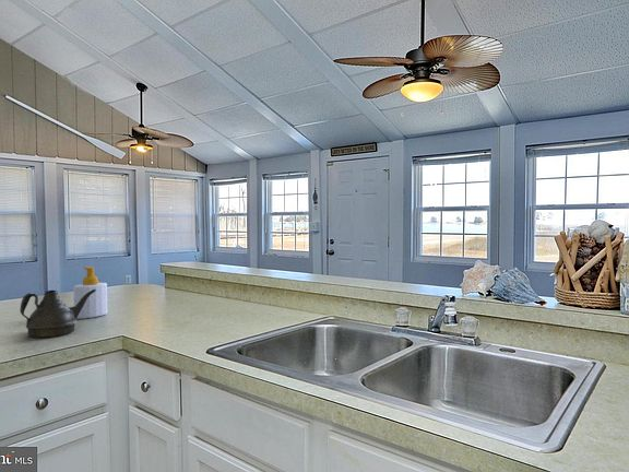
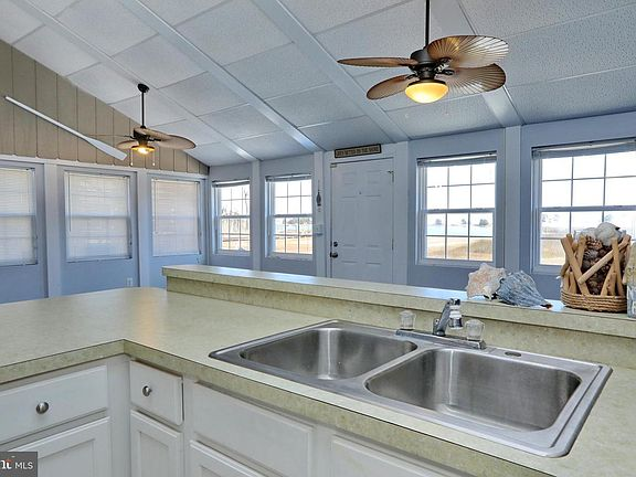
- teapot (61, 310)
- soap bottle (90, 291)
